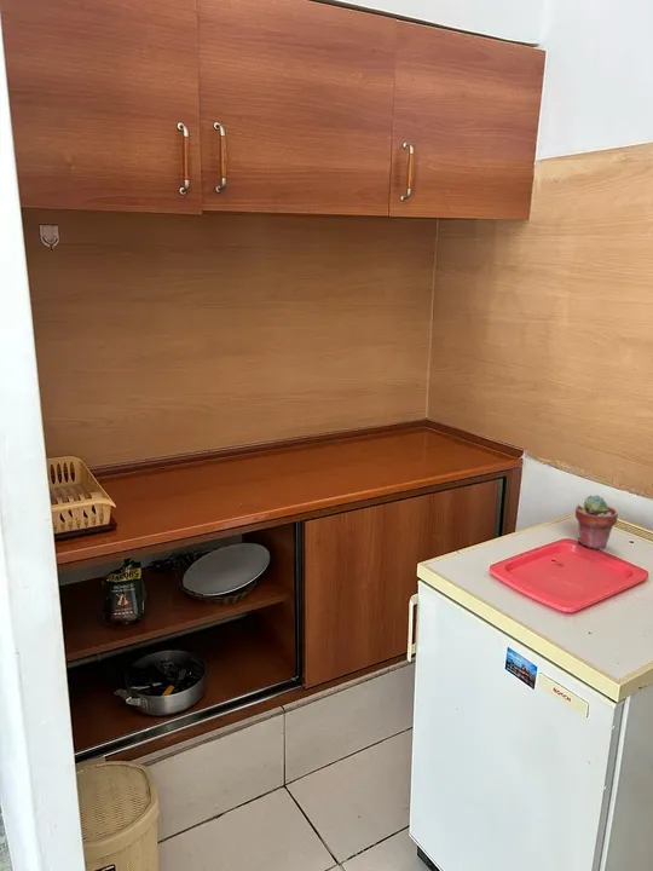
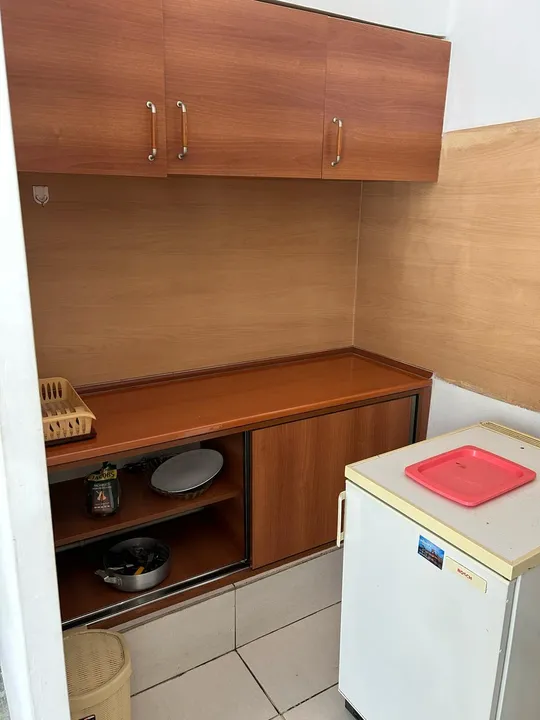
- potted succulent (595, 519)
